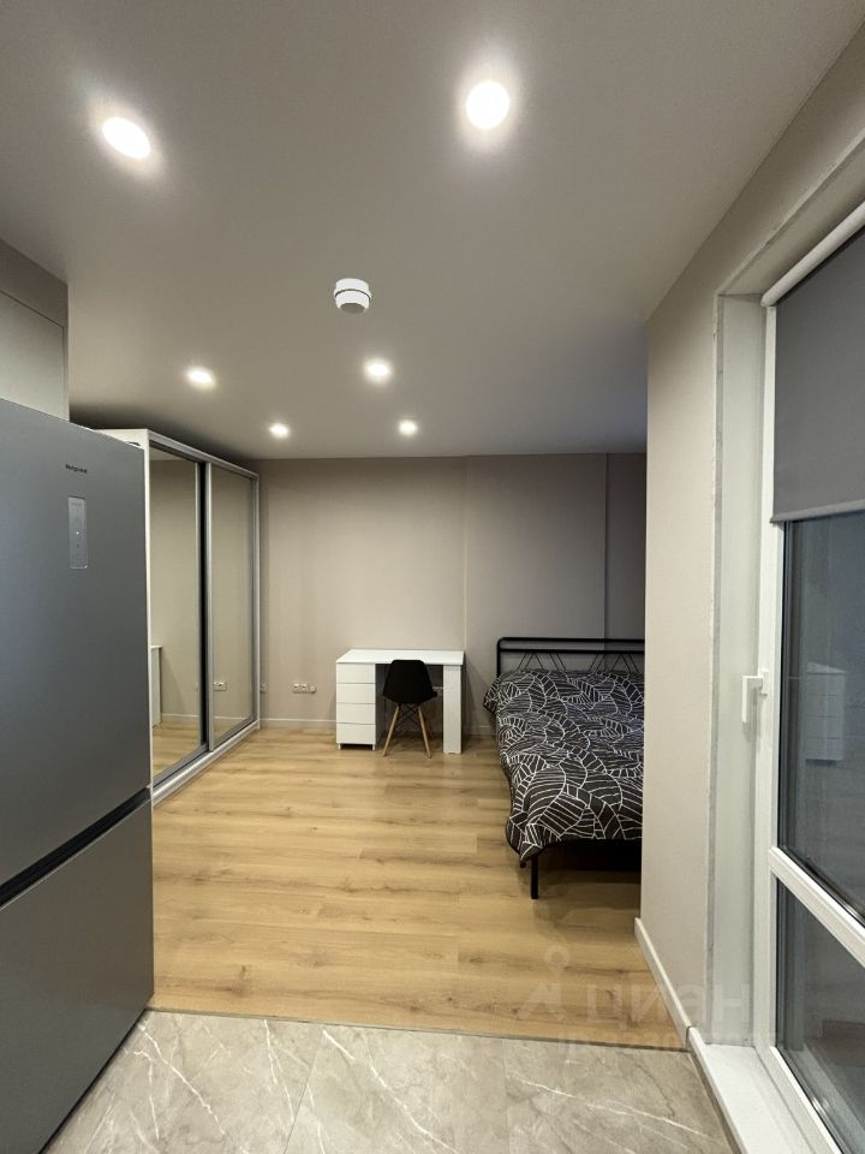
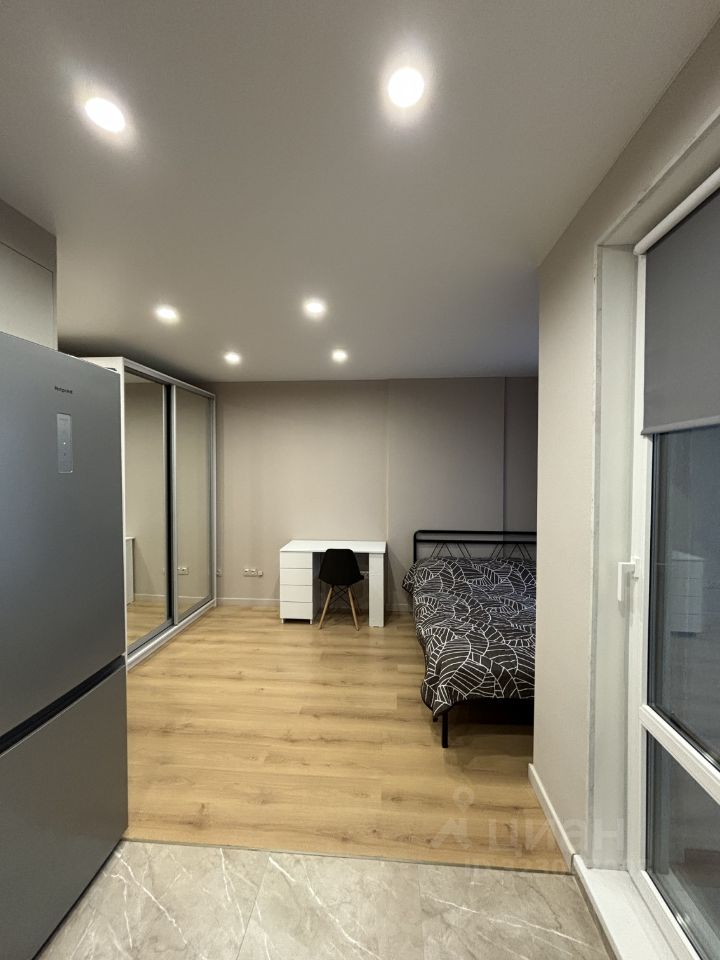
- smoke detector (352, 297)
